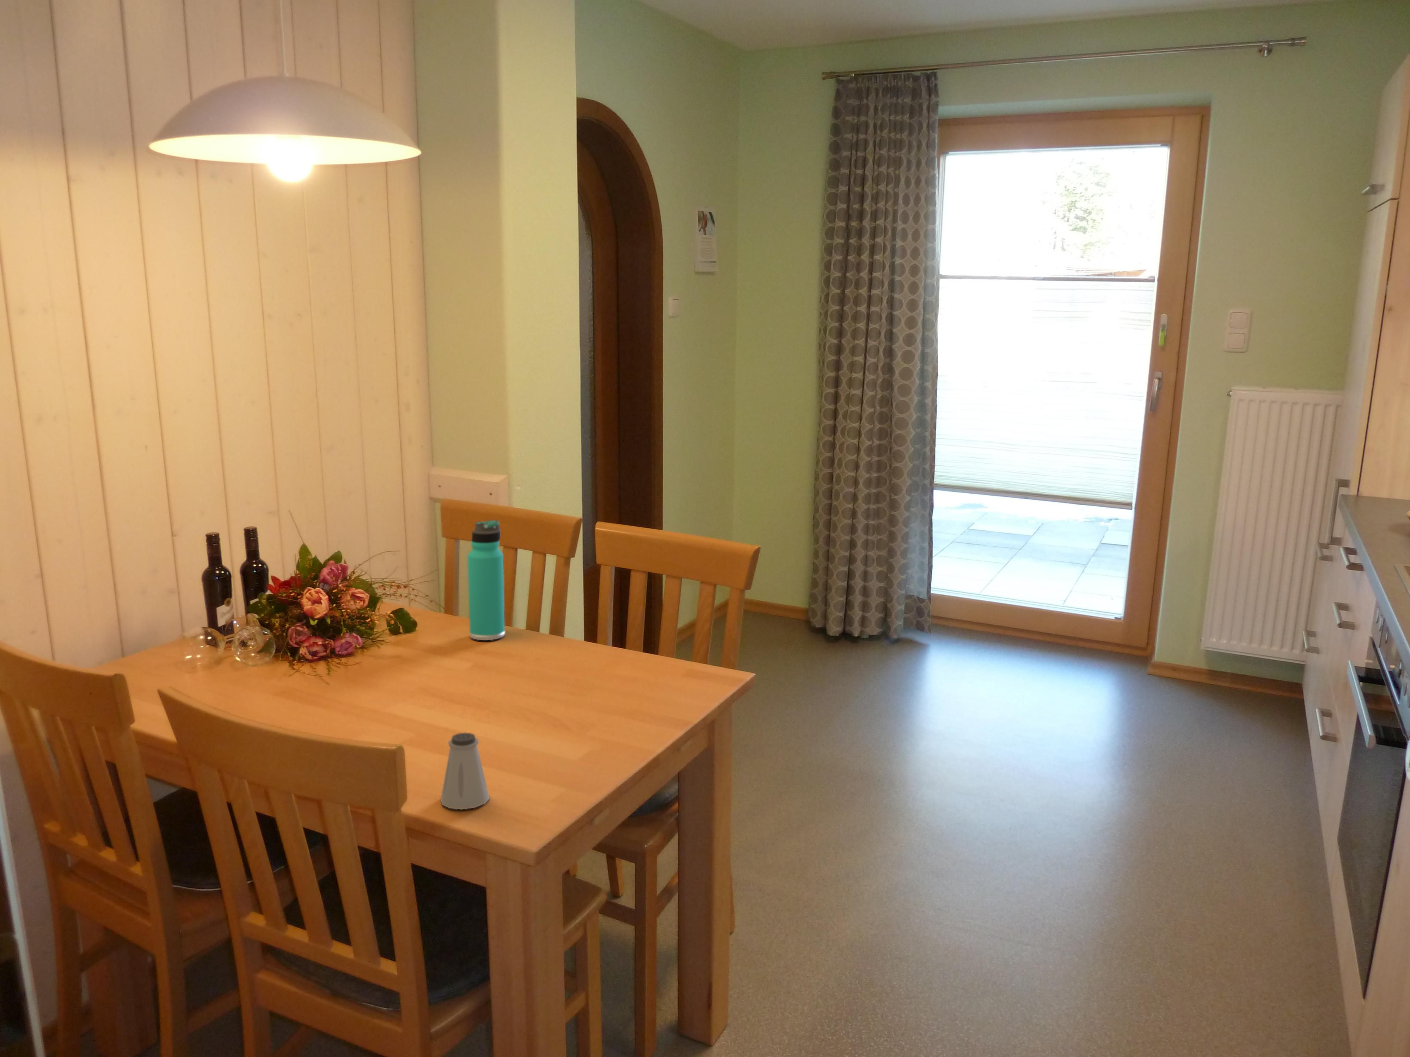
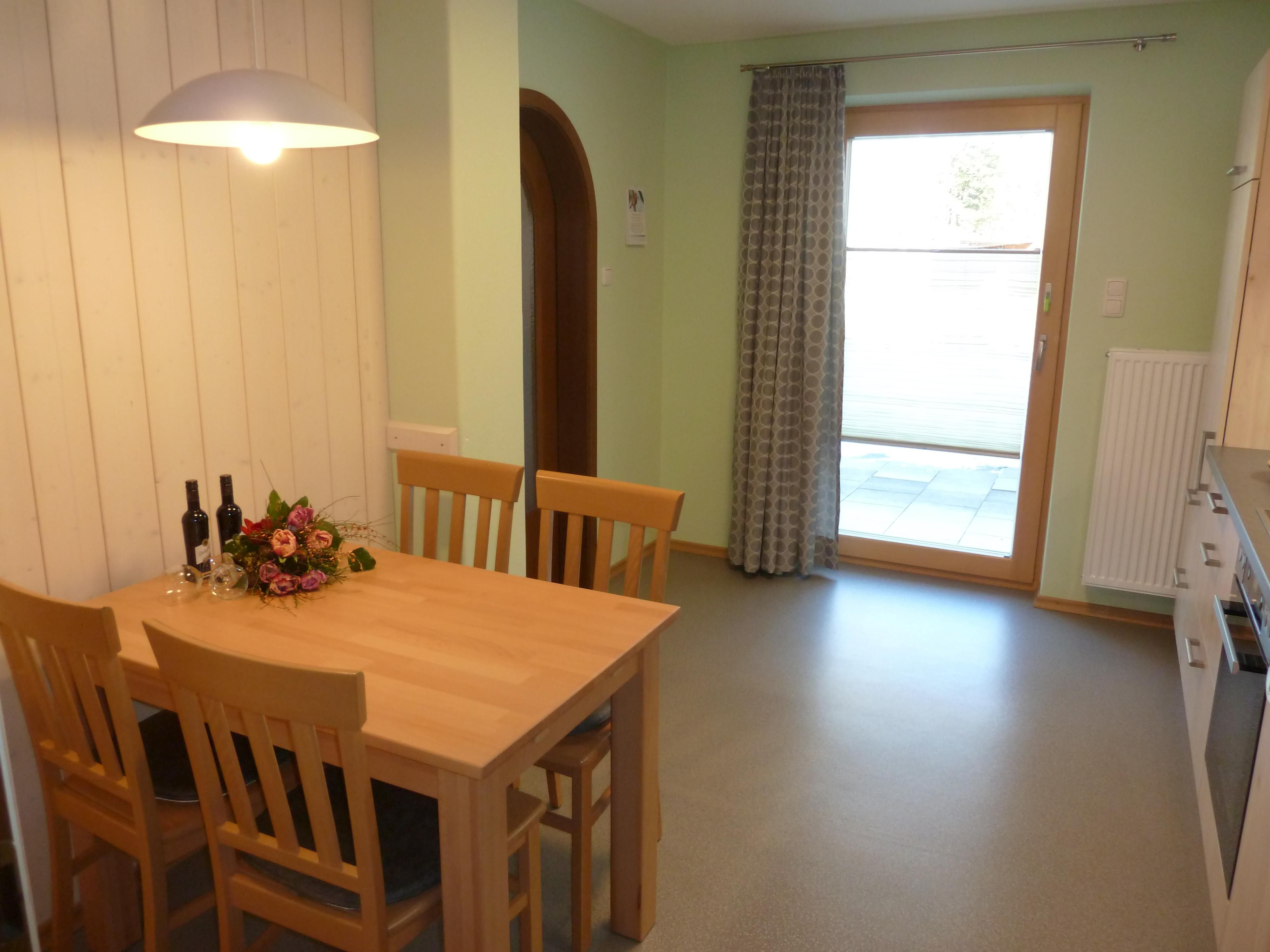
- thermos bottle (486, 580)
- saltshaker (464, 768)
